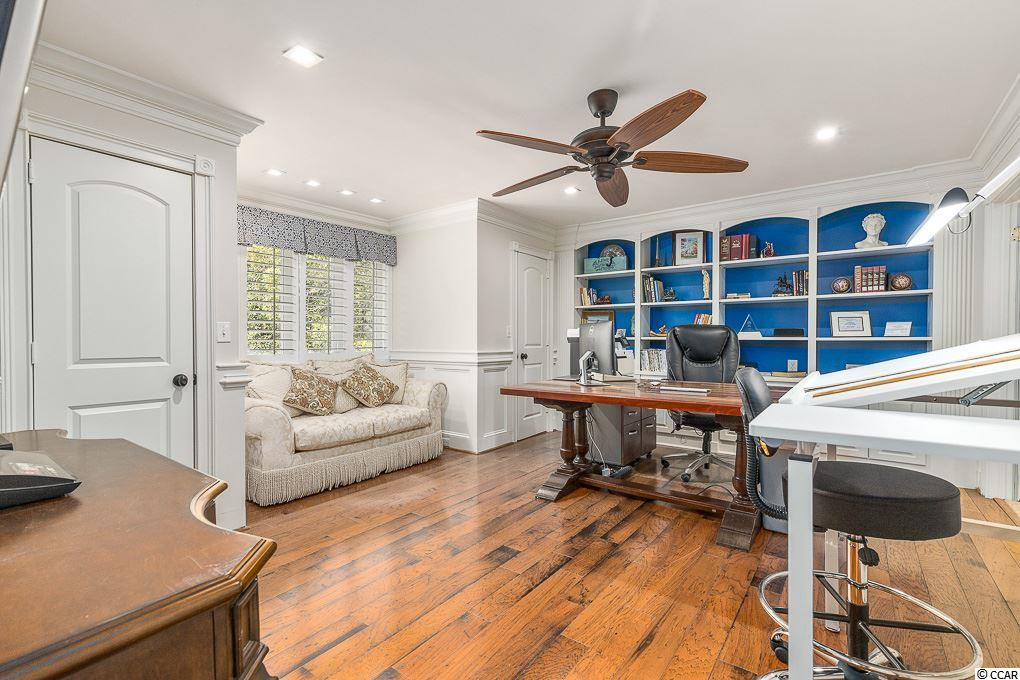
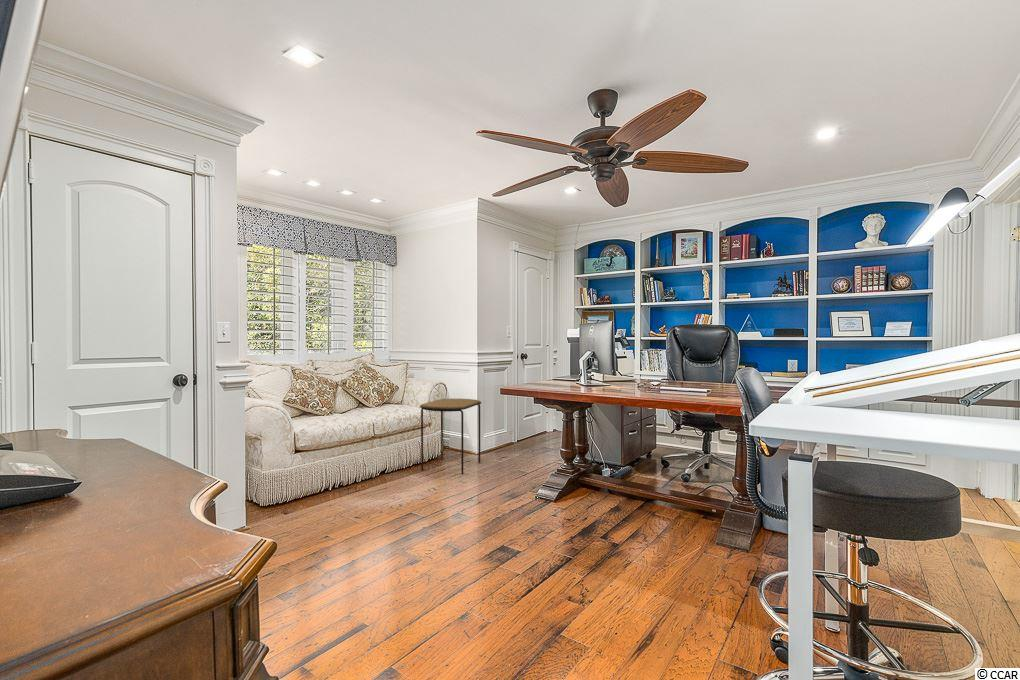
+ side table (442, 434)
